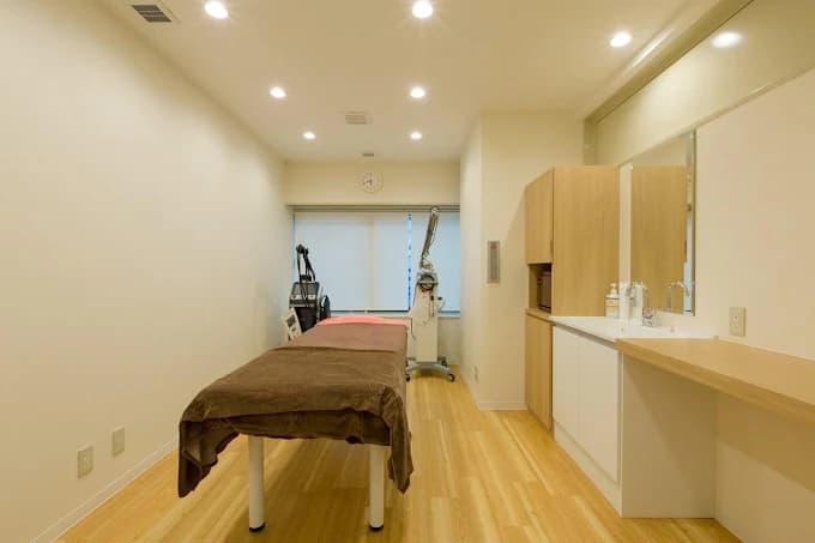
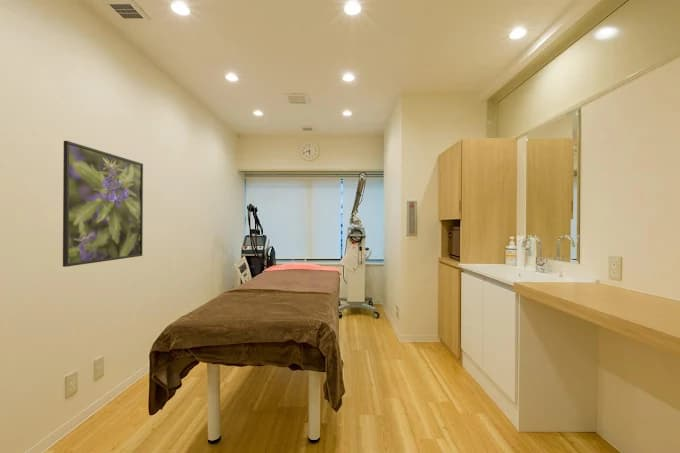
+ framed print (109, 207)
